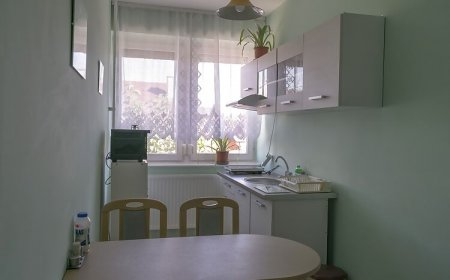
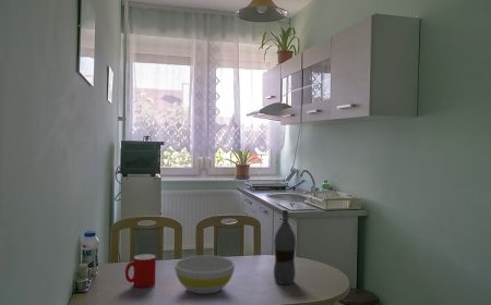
+ bowl (204, 276)
+ cup (140, 270)
+ bottle (285, 245)
